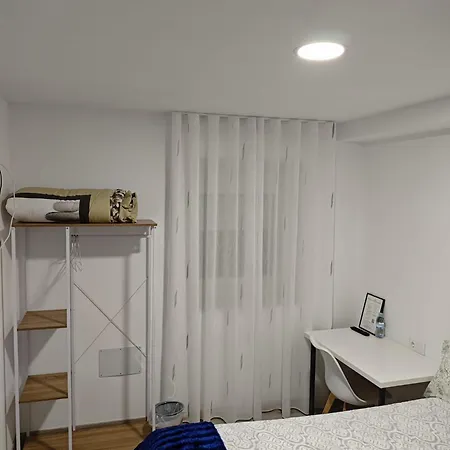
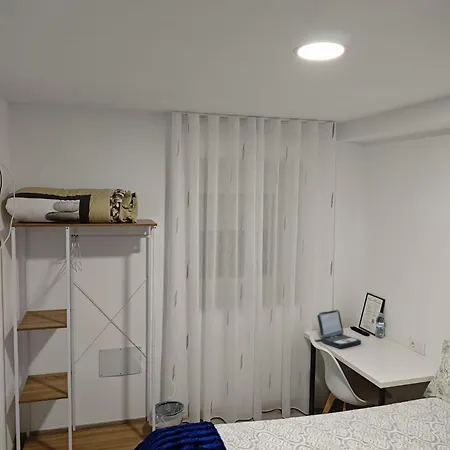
+ laptop (337, 328)
